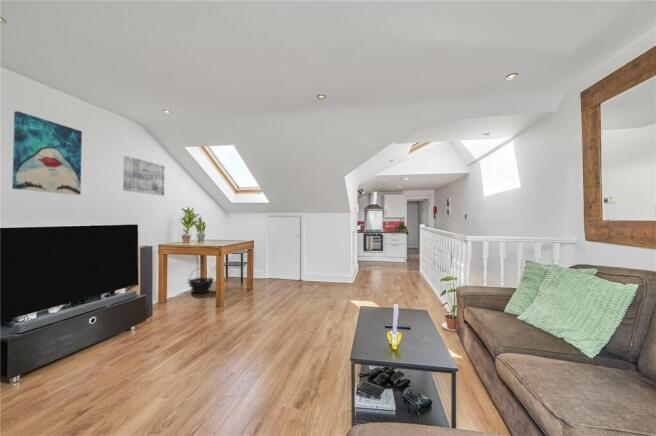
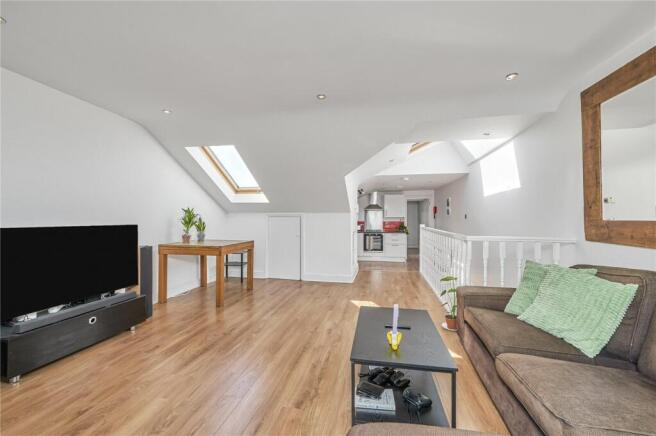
- wall art (50, 157)
- wall art (145, 177)
- basket (200, 279)
